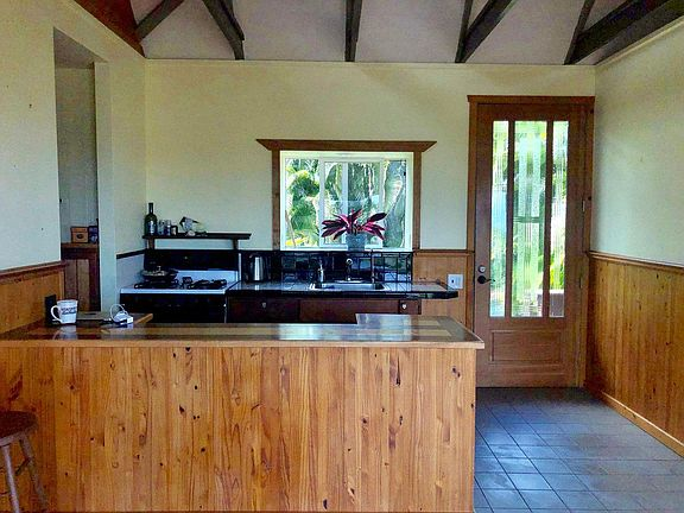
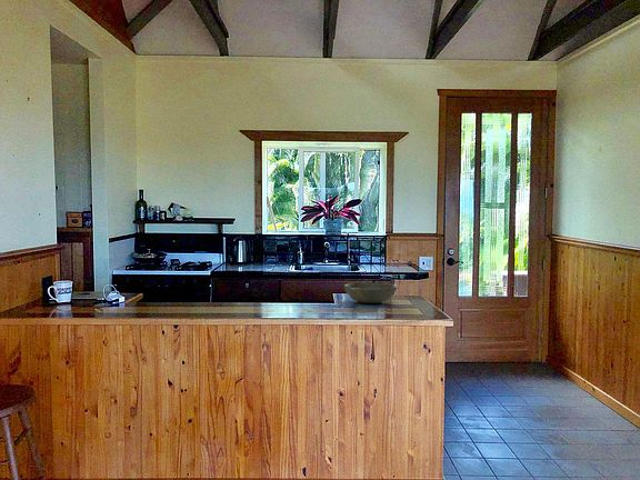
+ bowl (370, 293)
